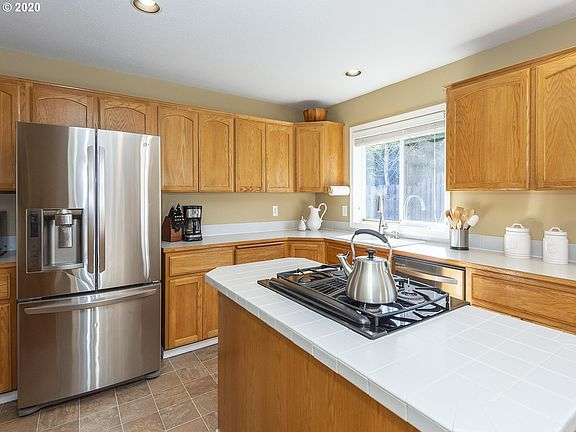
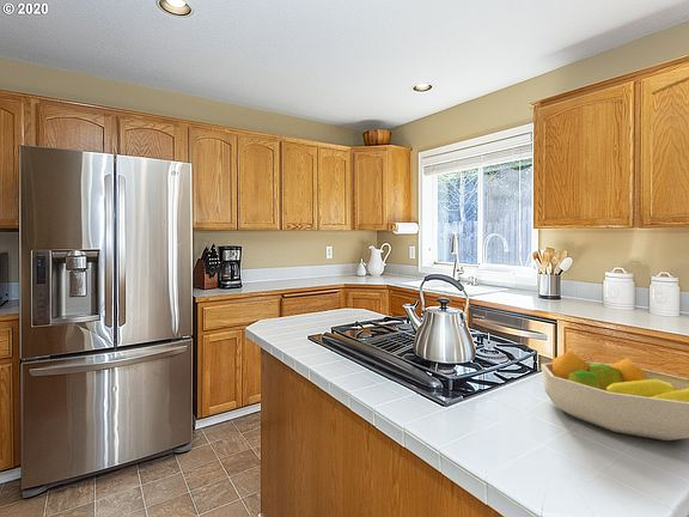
+ fruit bowl (622, 389)
